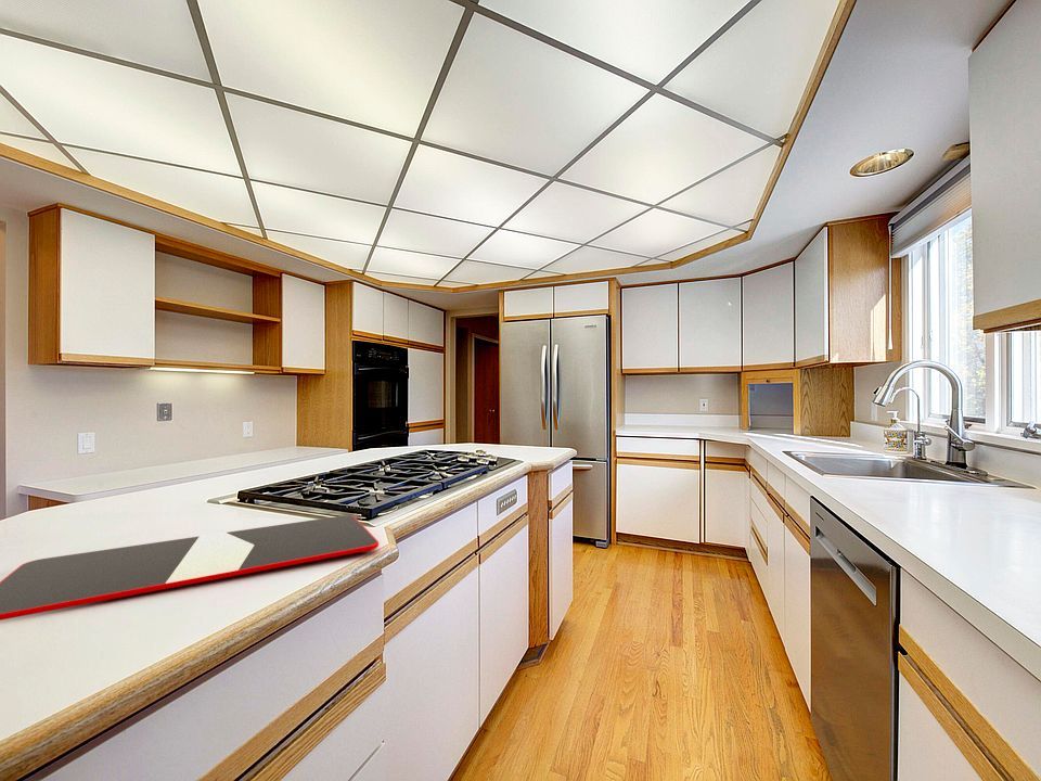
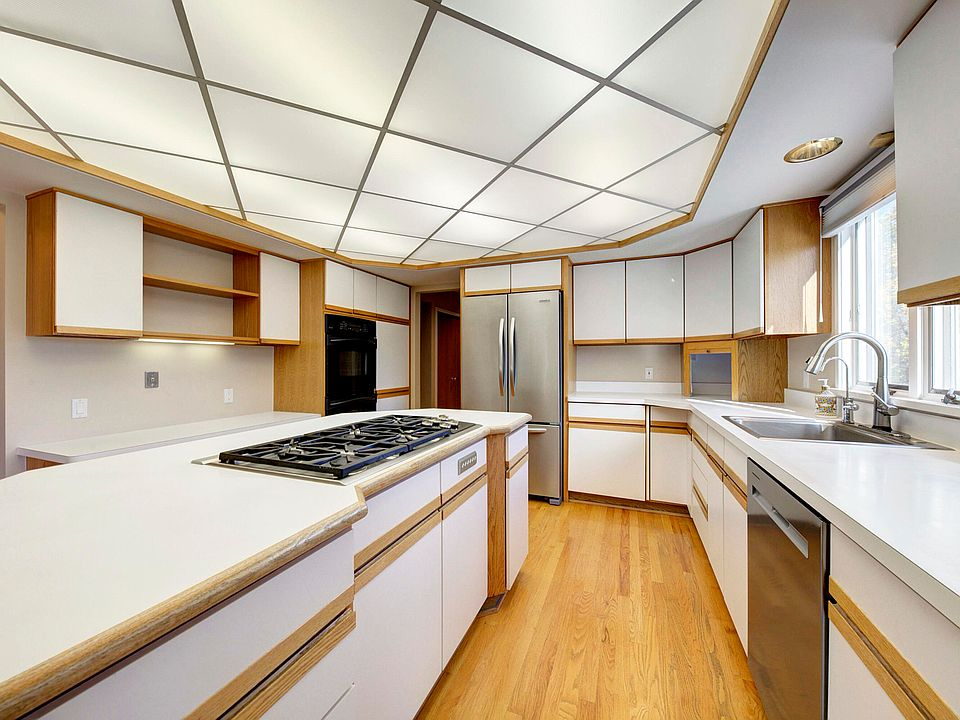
- cutting board (213, 555)
